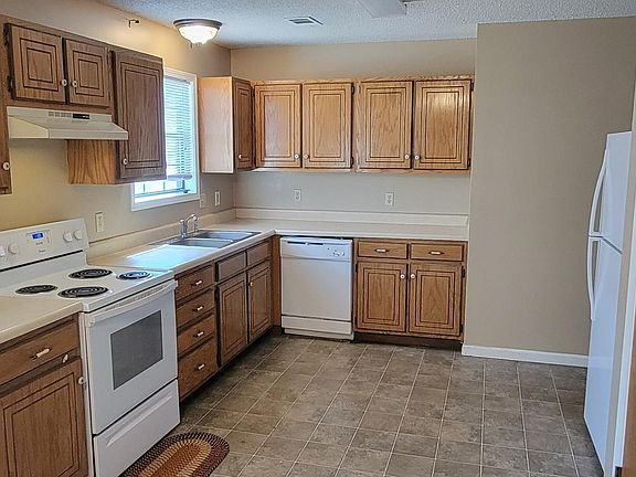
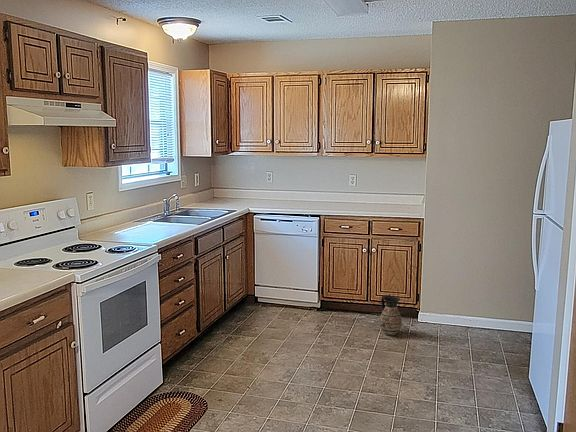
+ ceramic jug (390, 314)
